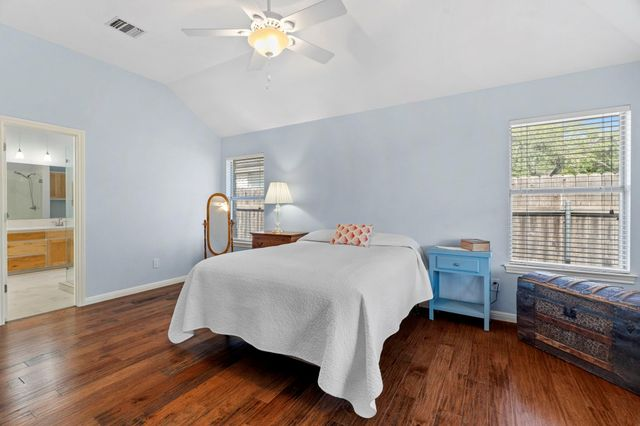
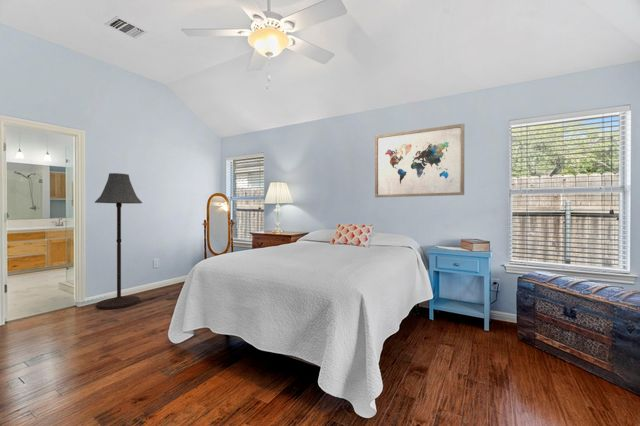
+ wall art (416, 163)
+ floor lamp (118, 238)
